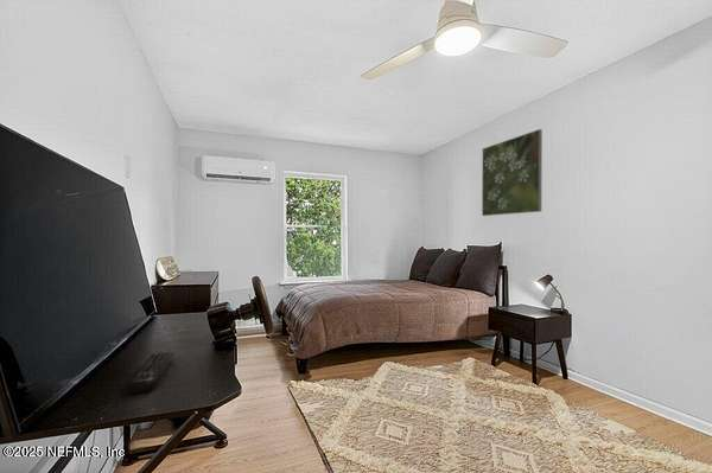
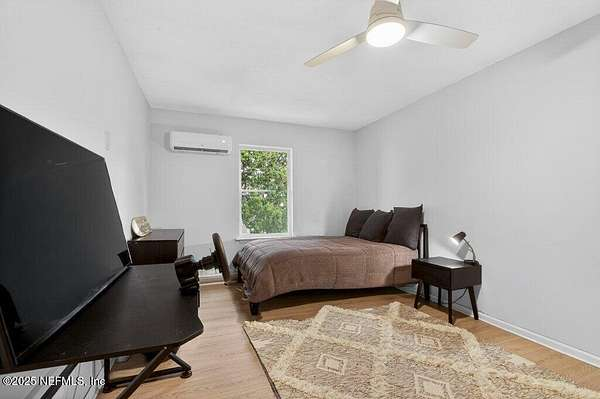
- remote control (153, 370)
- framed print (508, 177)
